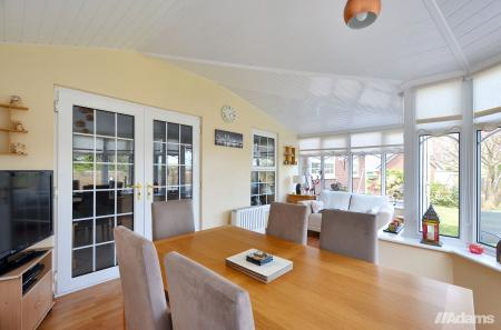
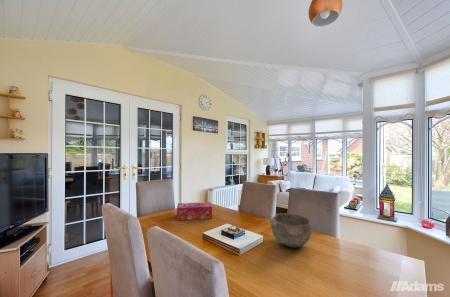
+ tissue box (194, 210)
+ bowl (290, 230)
